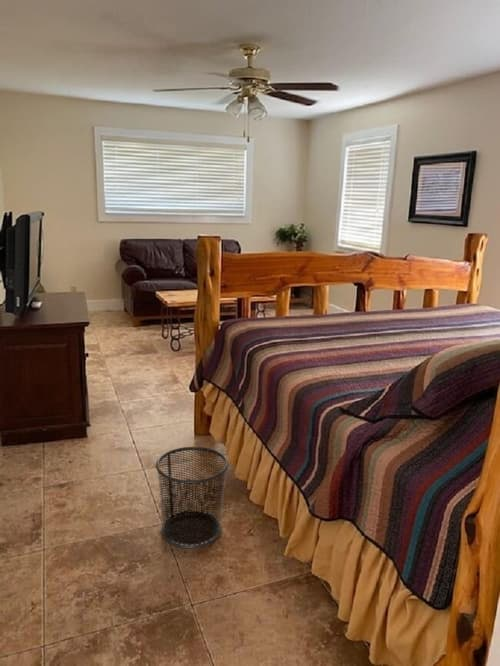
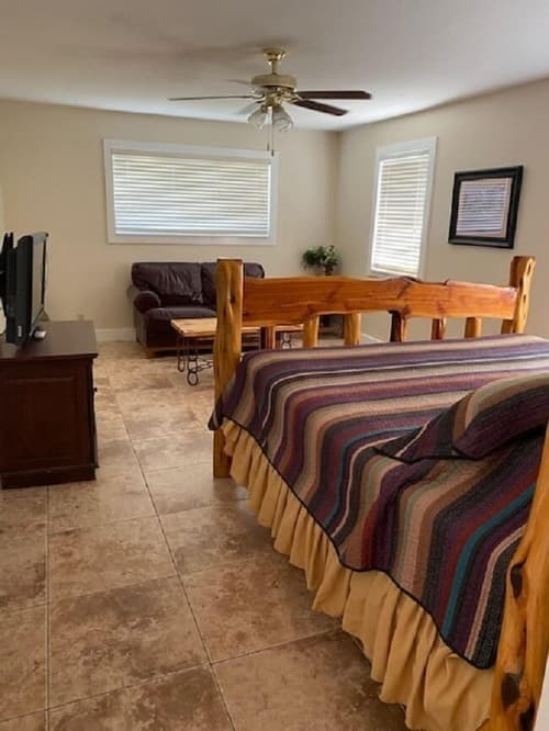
- waste bin (191, 496)
